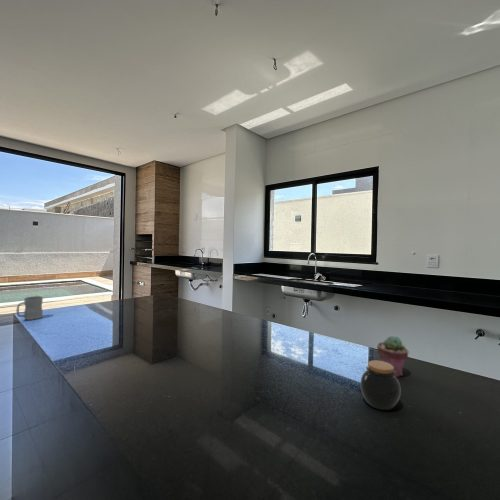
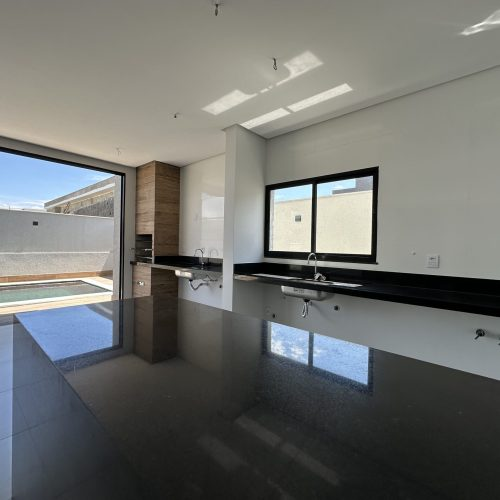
- mug (29, 308)
- jar (380, 384)
- potted succulent (392, 354)
